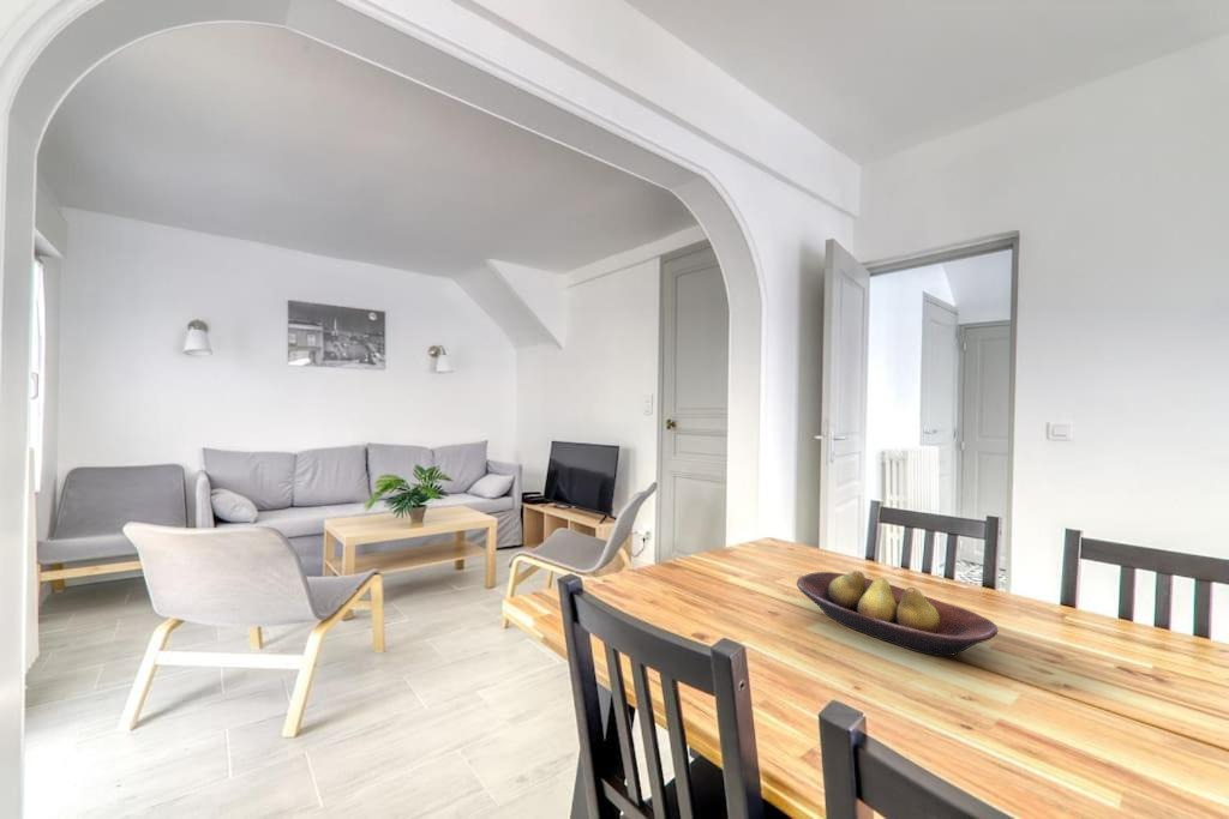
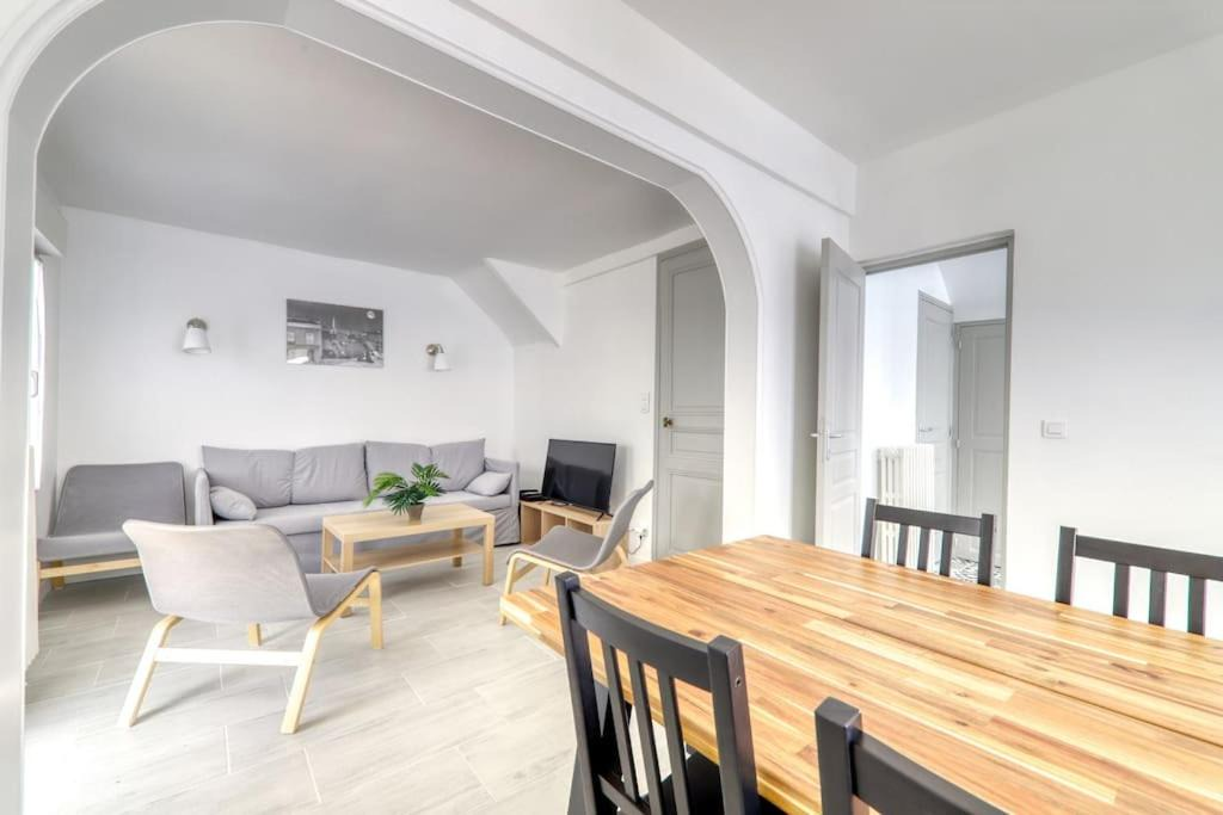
- fruit bowl (885, 603)
